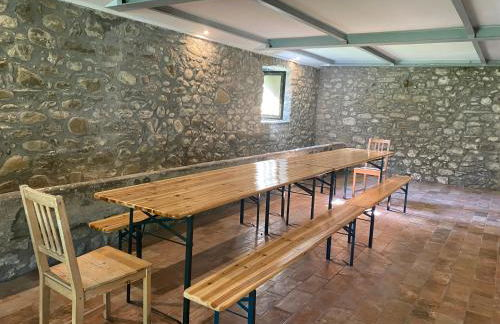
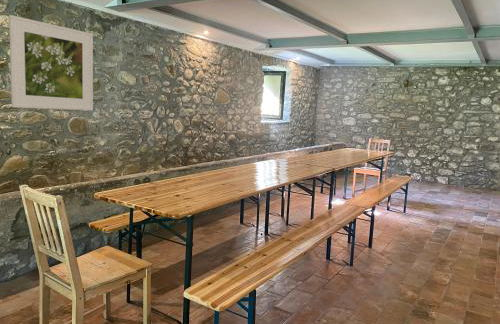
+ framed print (55, 67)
